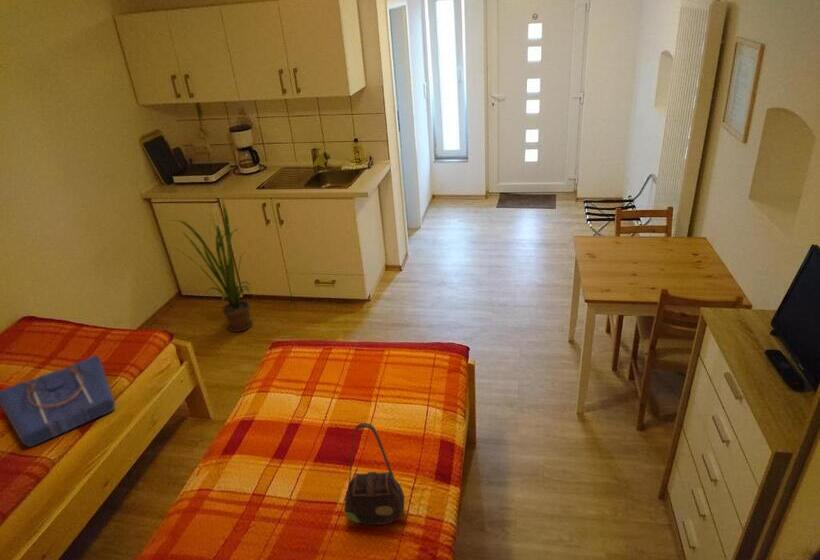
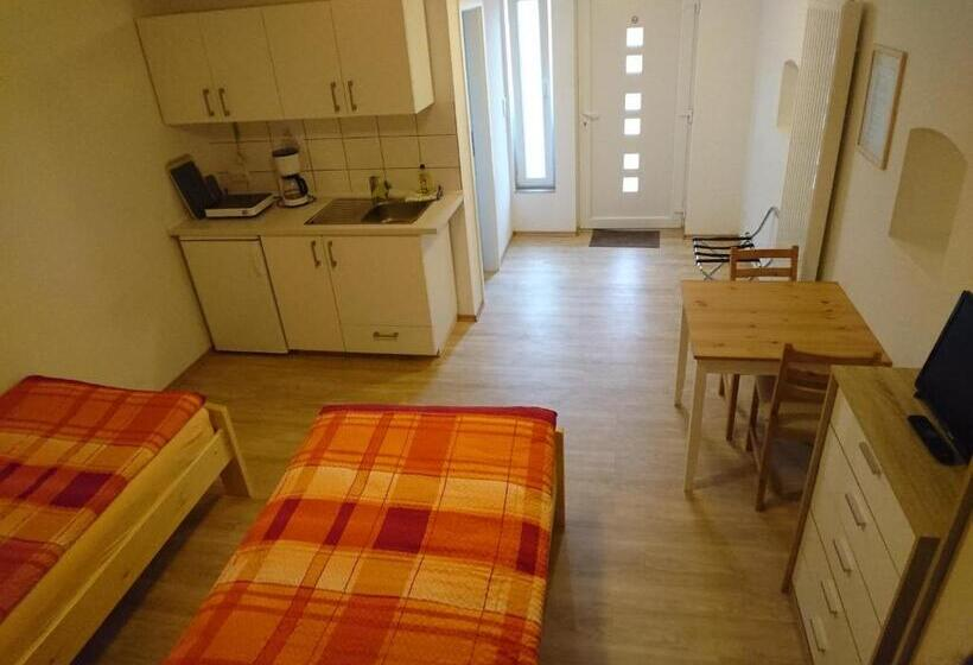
- tote bag (59, 395)
- house plant (223, 272)
- shoulder bag (370, 472)
